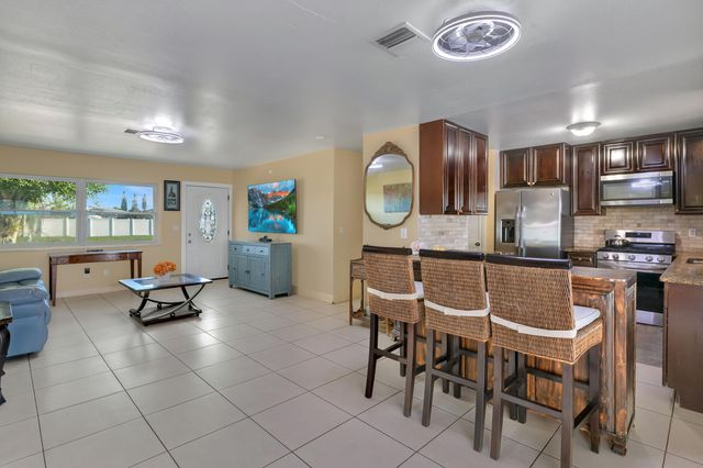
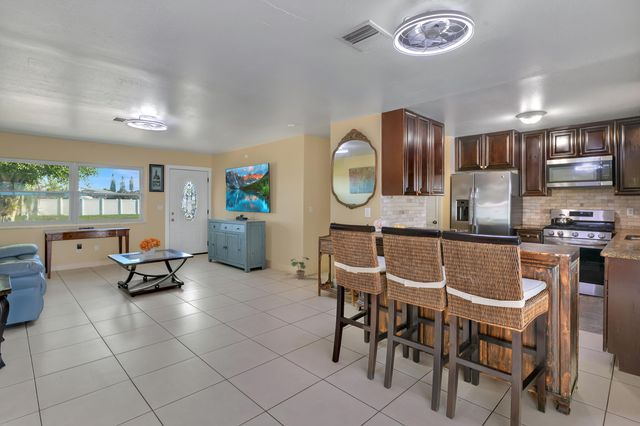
+ potted plant (300, 268)
